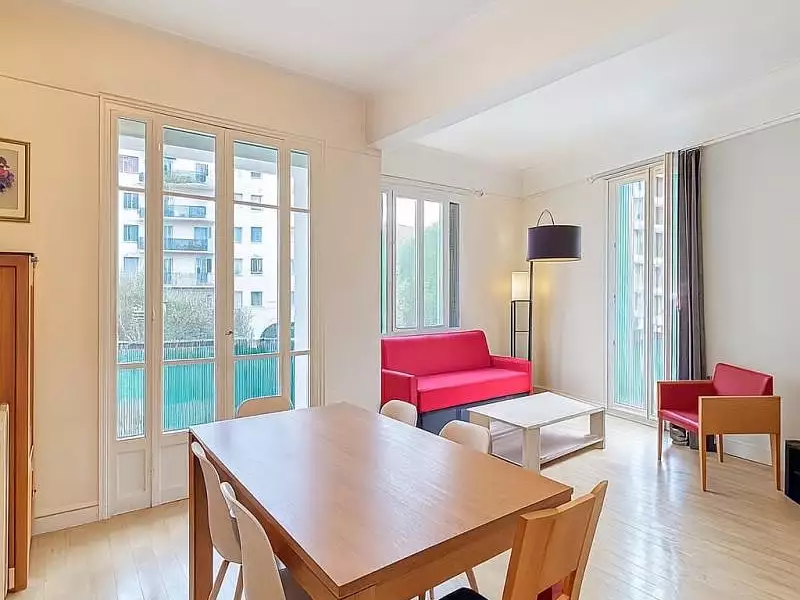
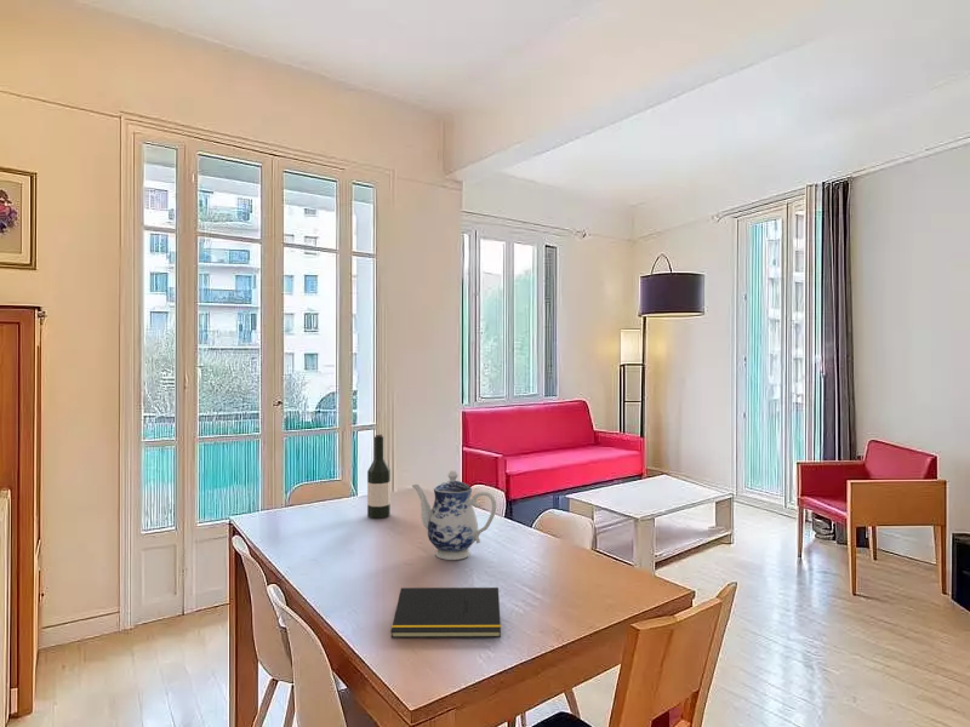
+ wine bottle (378, 474)
+ teapot (452, 511)
+ notepad (447, 611)
